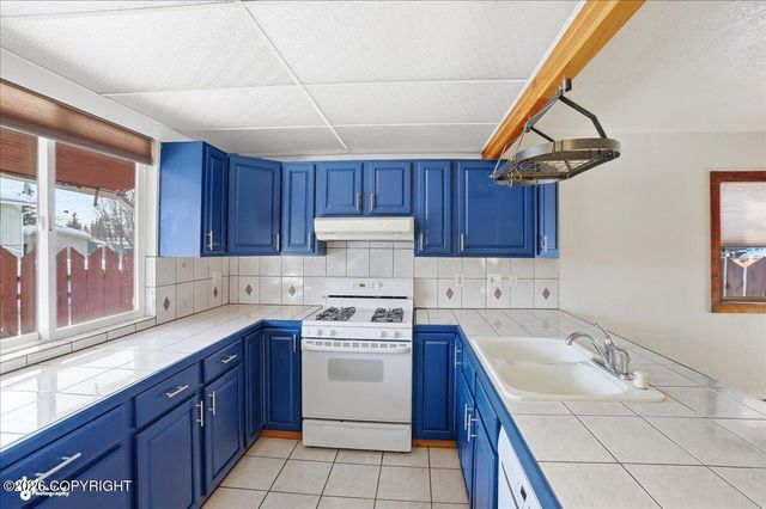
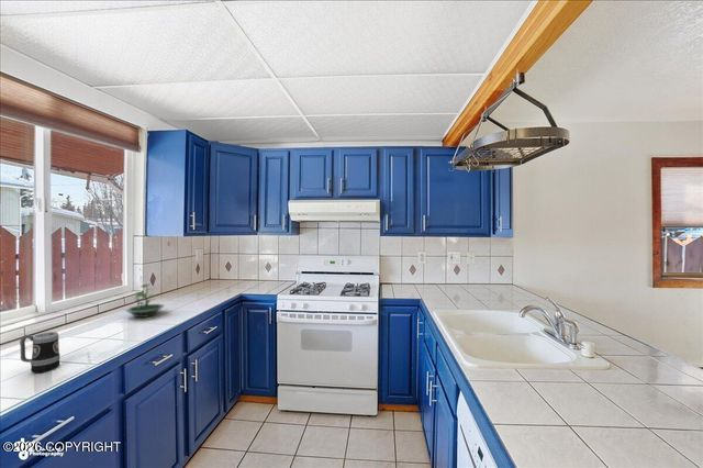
+ terrarium (146, 289)
+ mug (40, 350)
